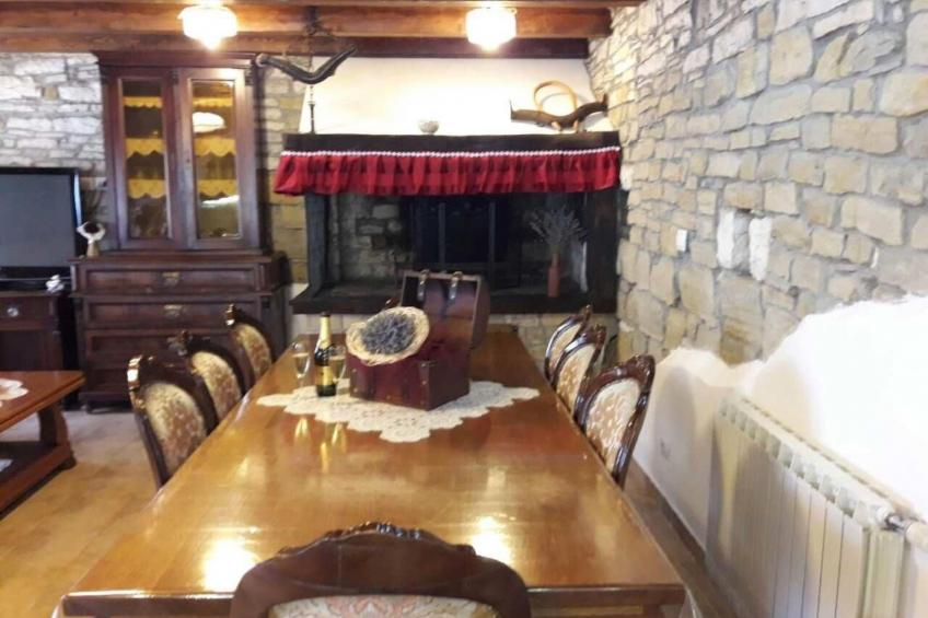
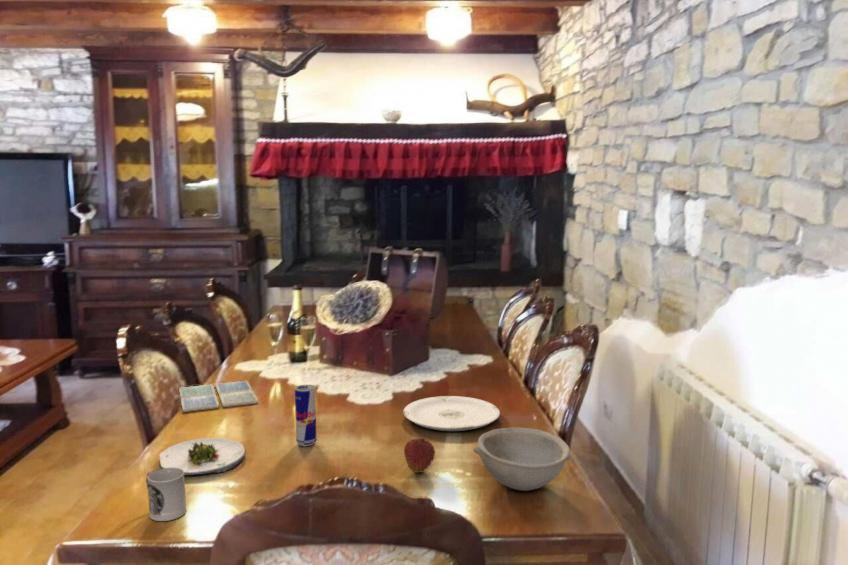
+ salad plate (203, 450)
+ cup (162, 491)
+ plate (451, 414)
+ bowl (521, 464)
+ fruit (419, 454)
+ beverage can (305, 415)
+ drink coaster (218, 394)
